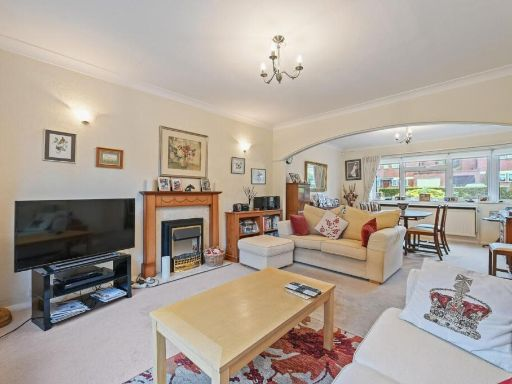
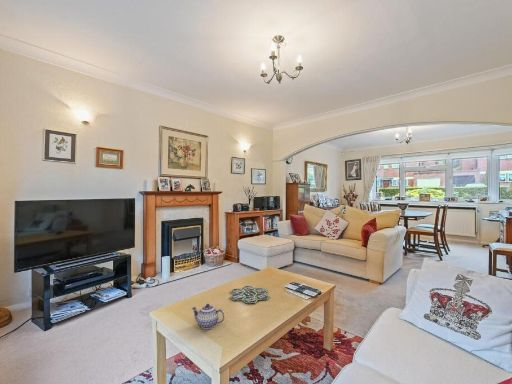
+ teapot (207, 314)
+ board game (249, 293)
